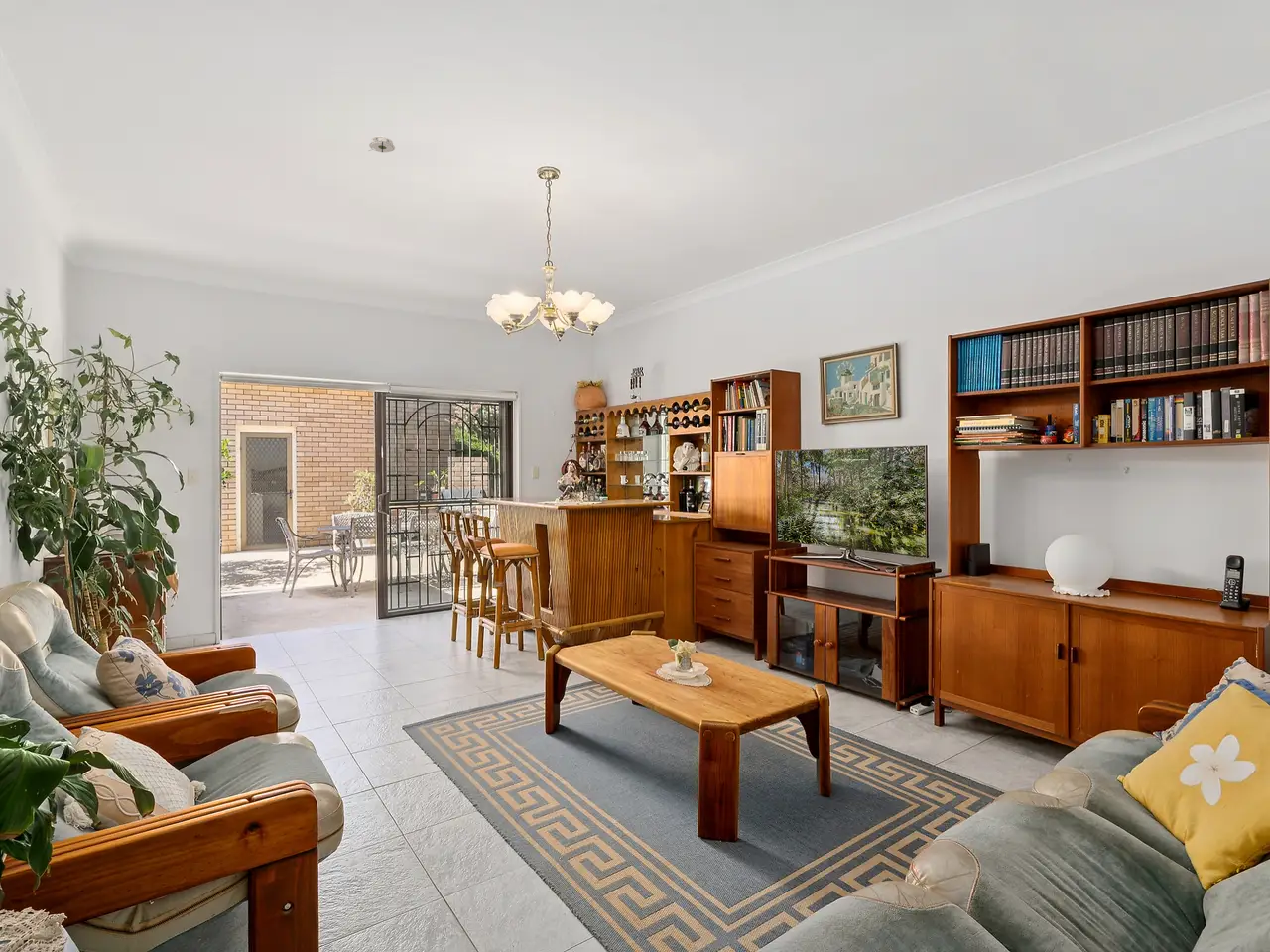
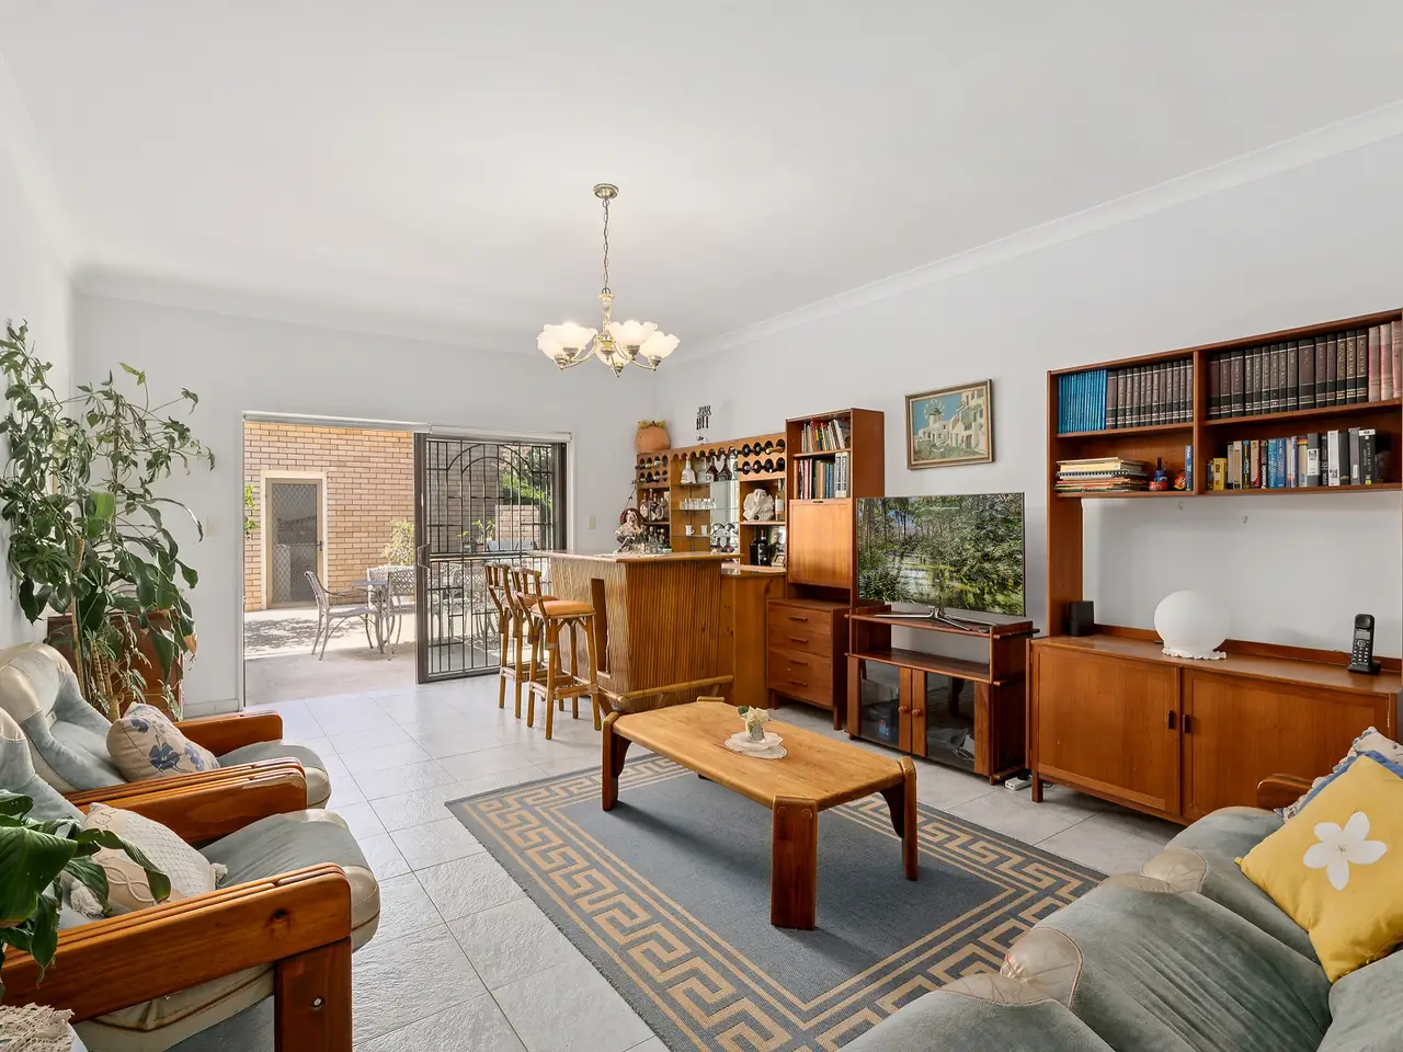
- smoke detector (381, 144)
